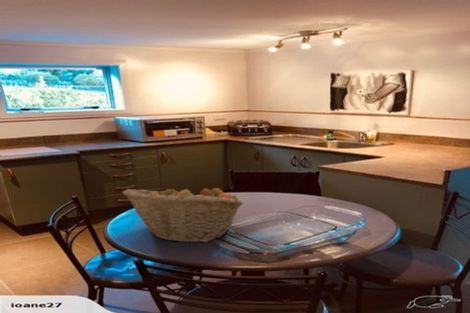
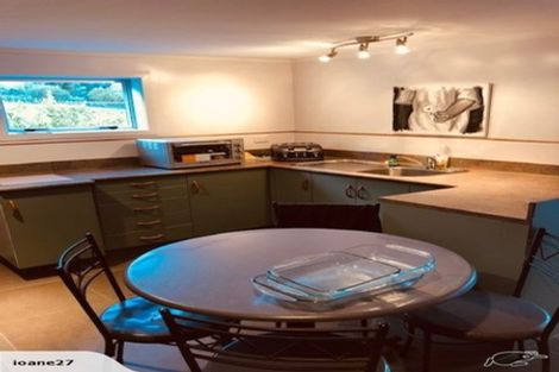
- fruit basket (184, 205)
